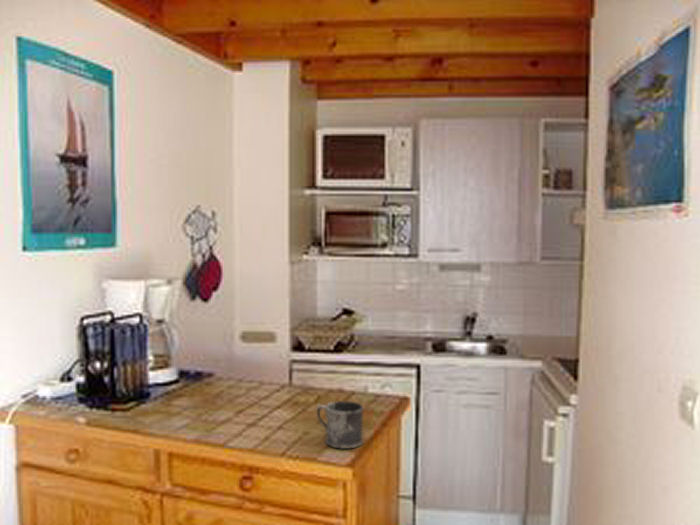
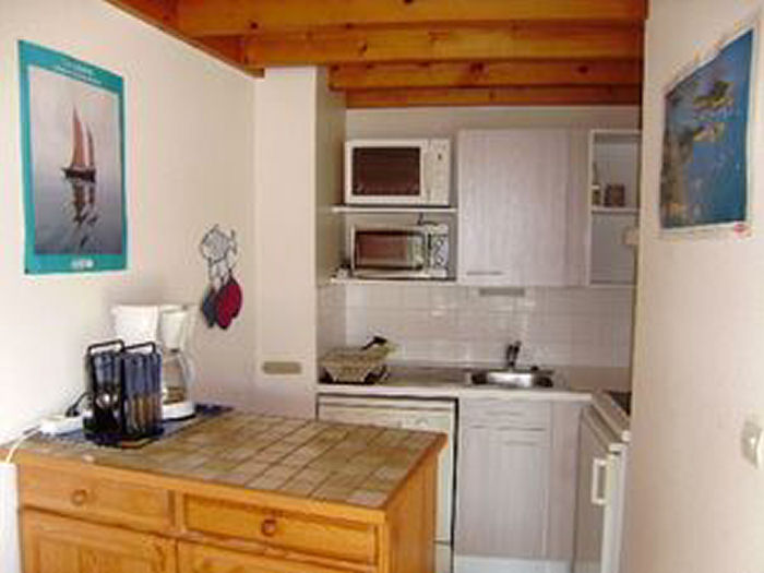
- mug (339, 423)
